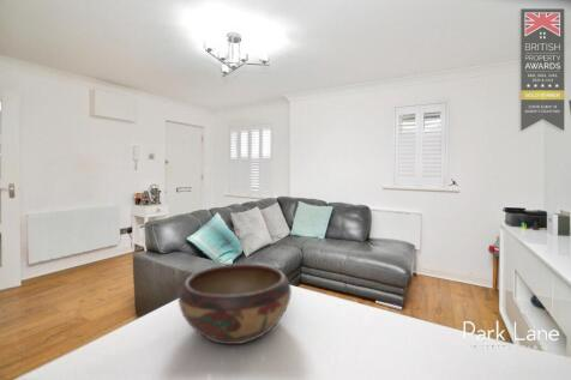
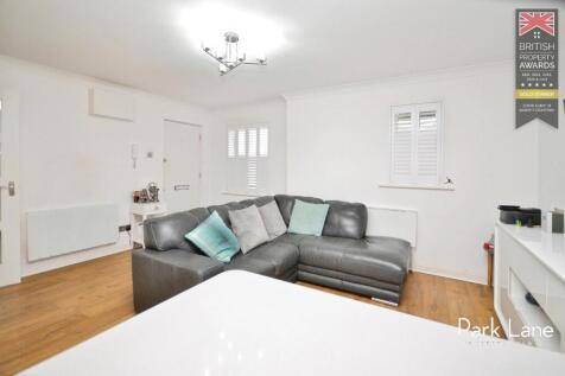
- decorative bowl (236, 302)
